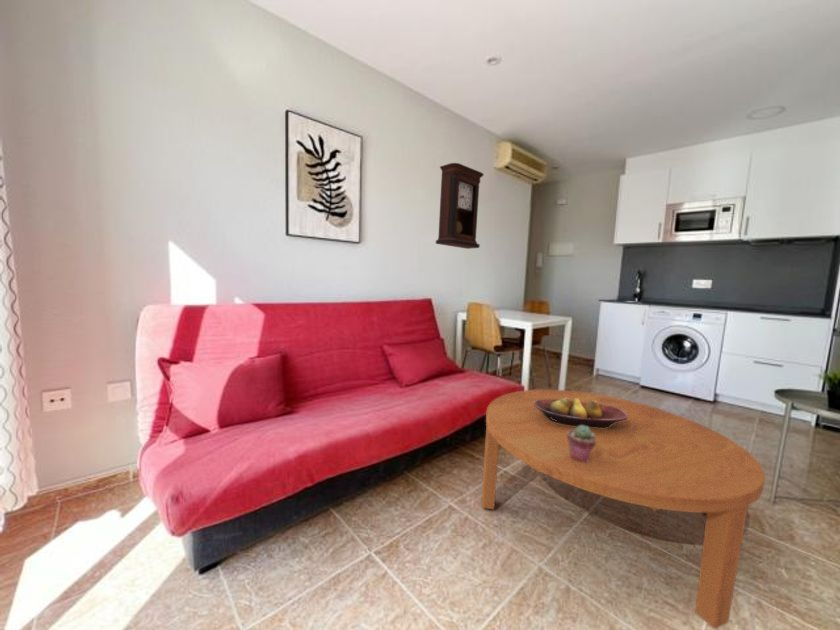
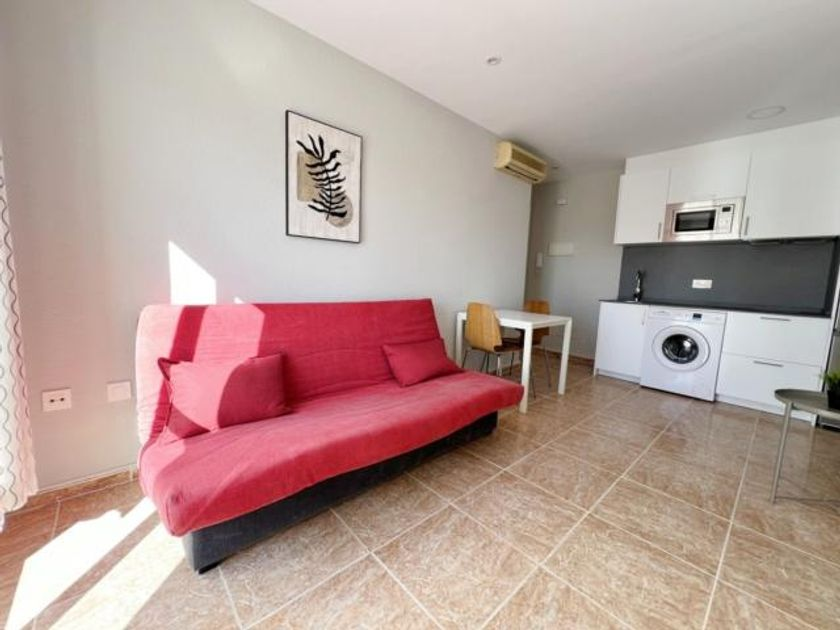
- coffee table (597, 473)
- pendulum clock (461, 208)
- potted succulent (581, 441)
- fruit bowl (579, 409)
